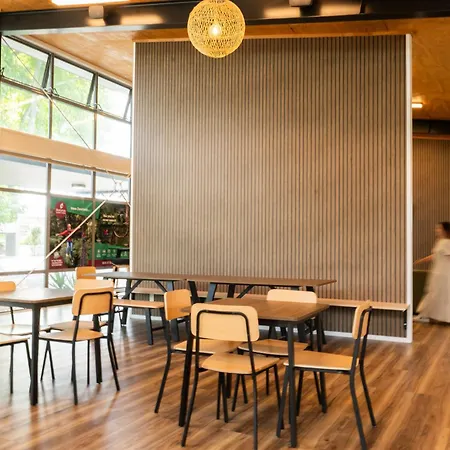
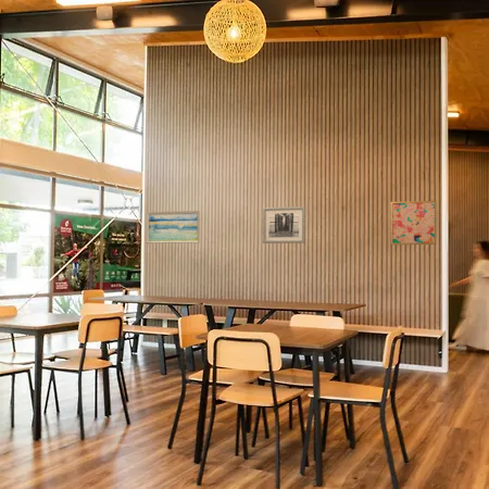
+ wall art (172, 227)
+ wall art (413, 223)
+ wall art (284, 225)
